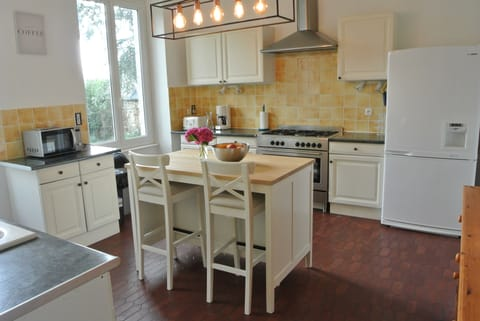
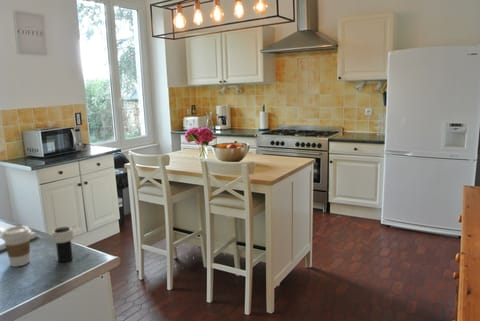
+ cup (63, 244)
+ coffee cup (18, 246)
